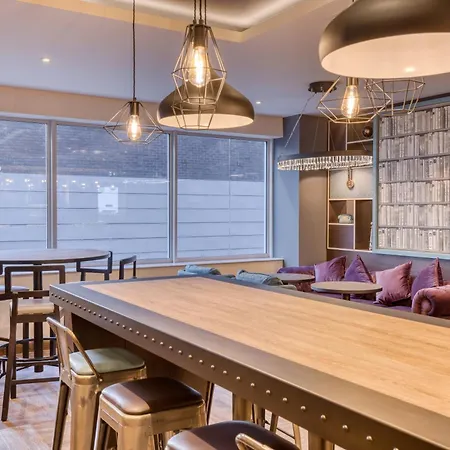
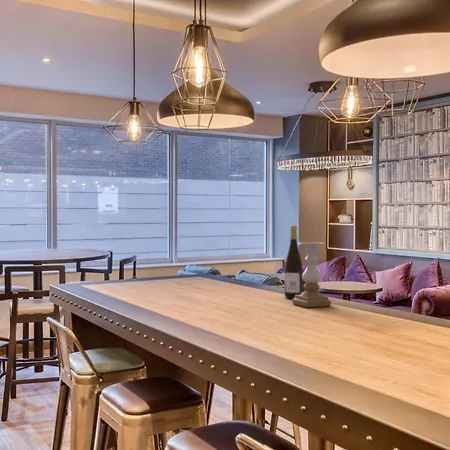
+ wine bottle (293, 261)
+ candle holder (311, 273)
